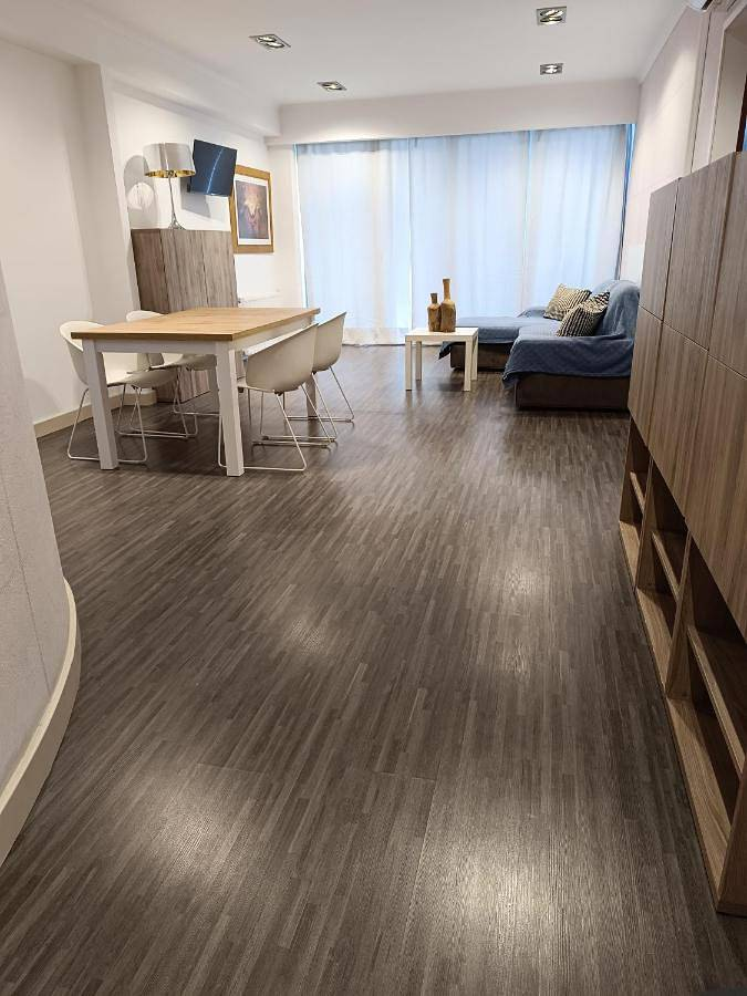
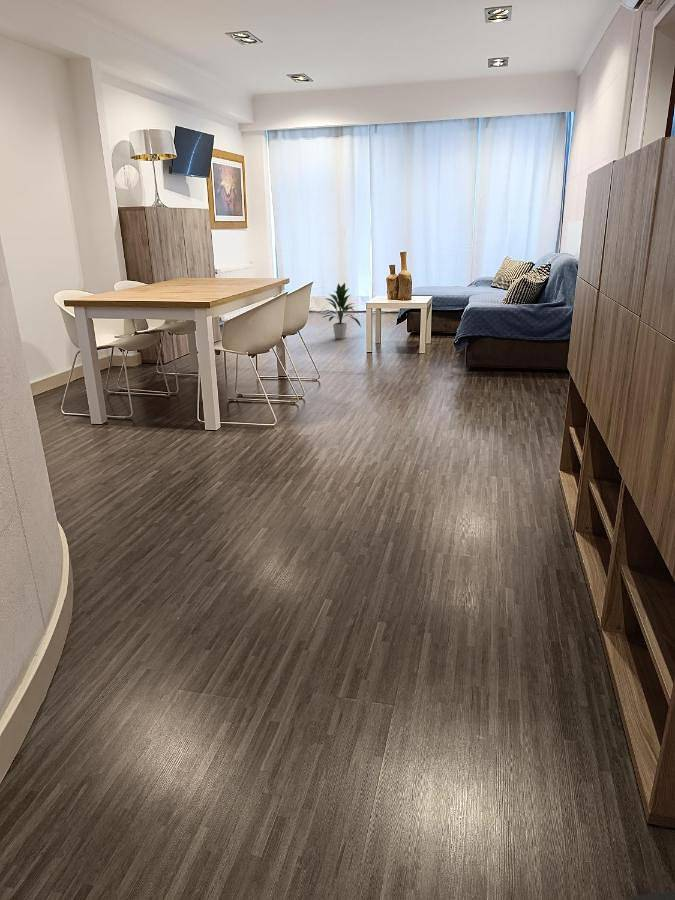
+ indoor plant (341, 311)
